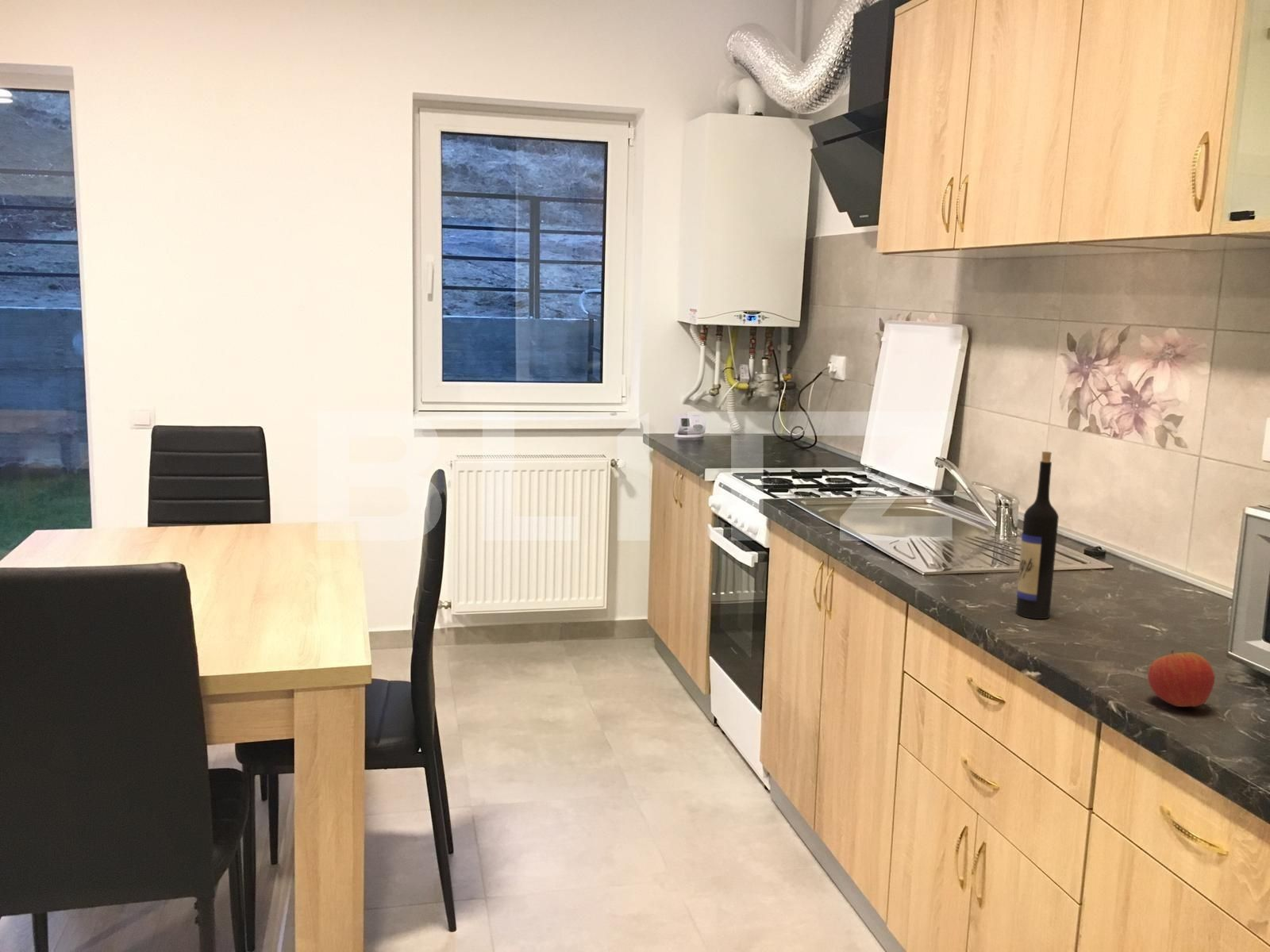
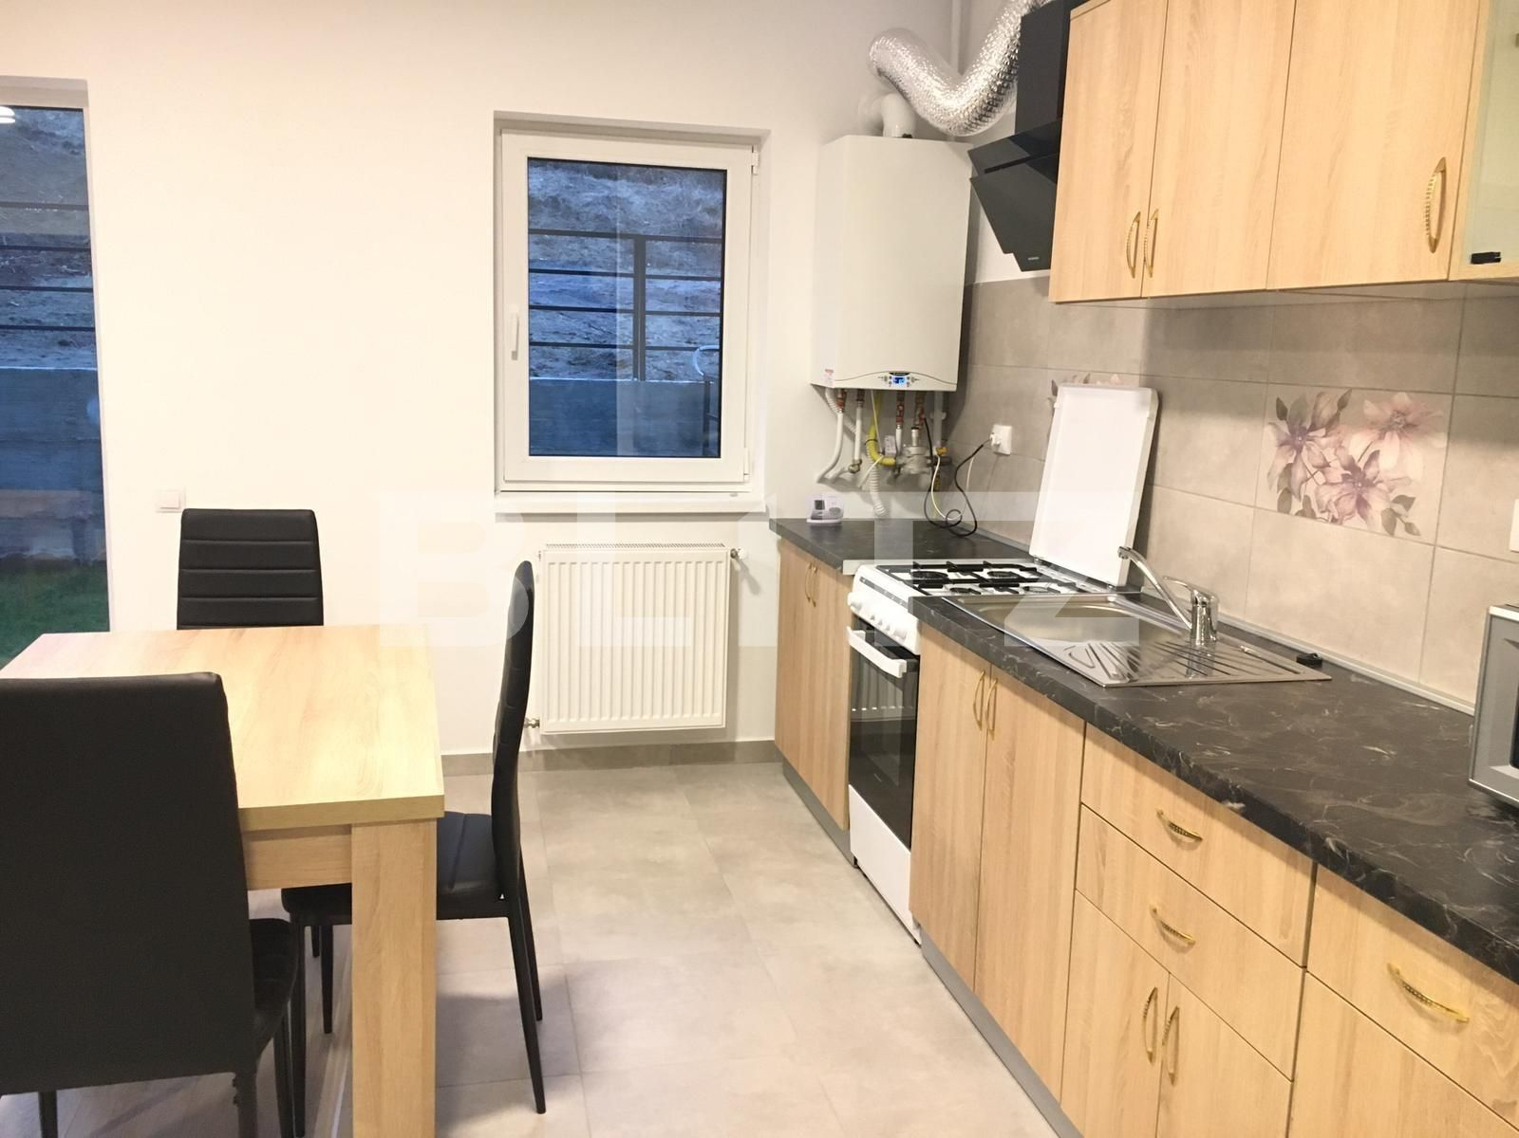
- wine bottle (1039, 534)
- apple (1180, 678)
